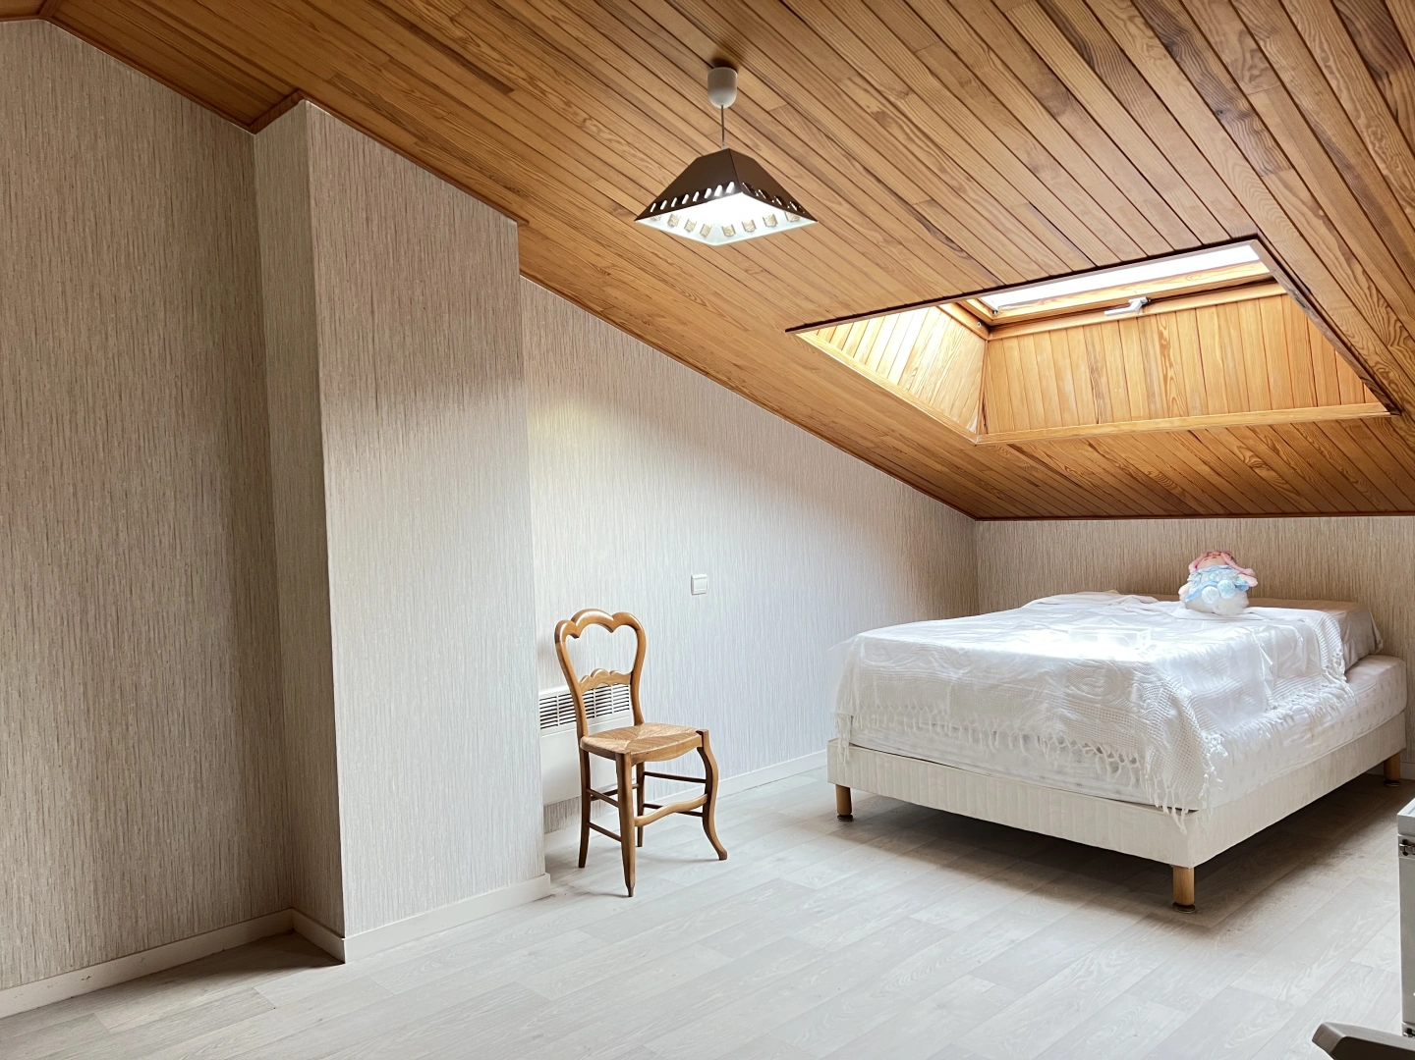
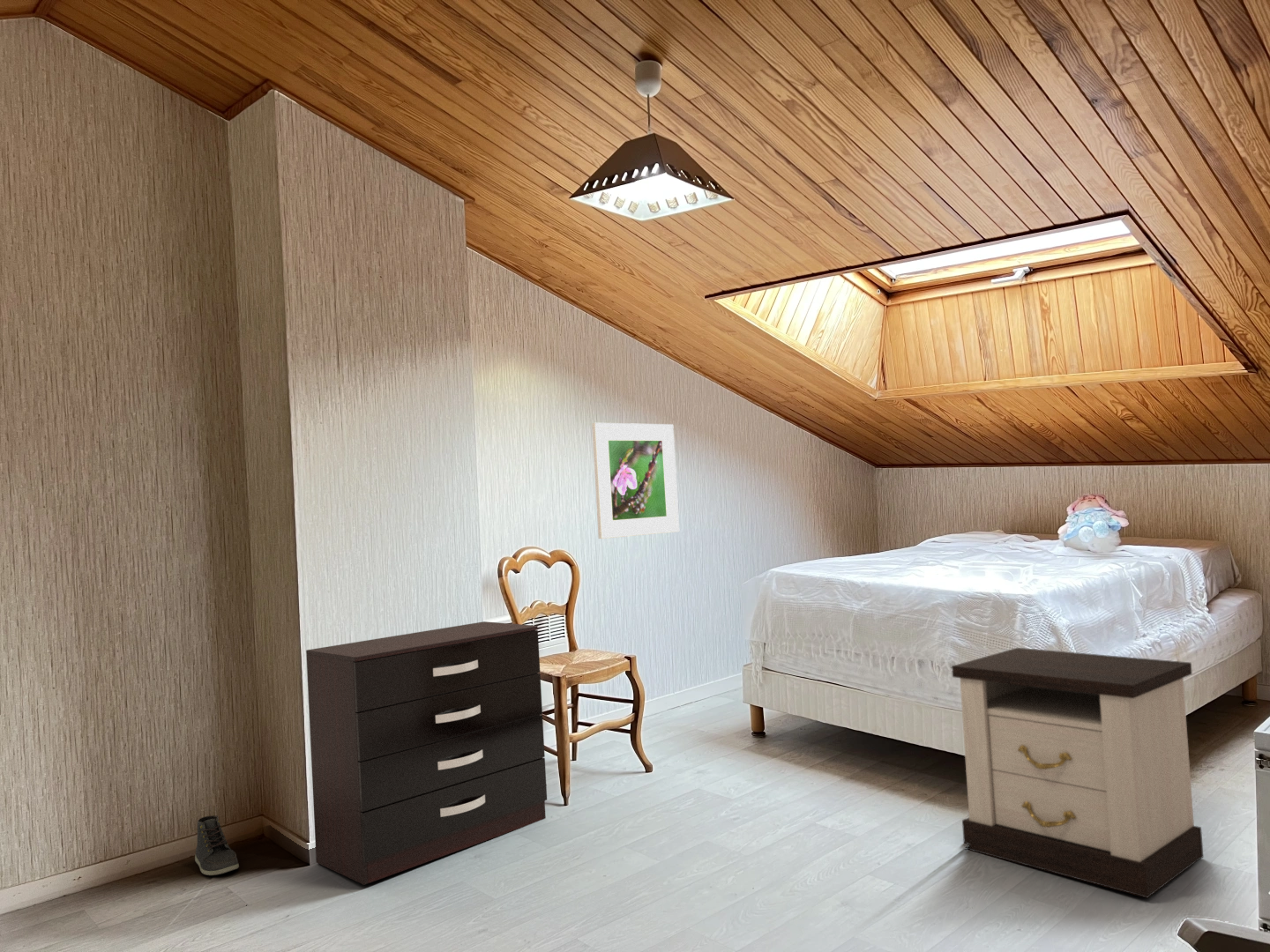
+ dresser (434, 739)
+ nightstand (1073, 758)
+ sneaker (213, 844)
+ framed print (637, 479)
